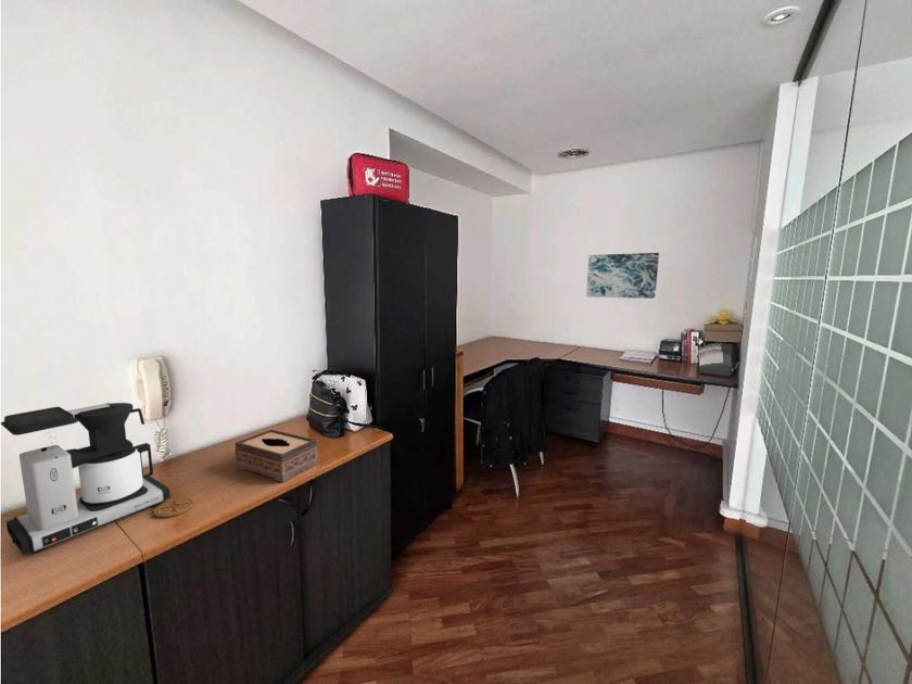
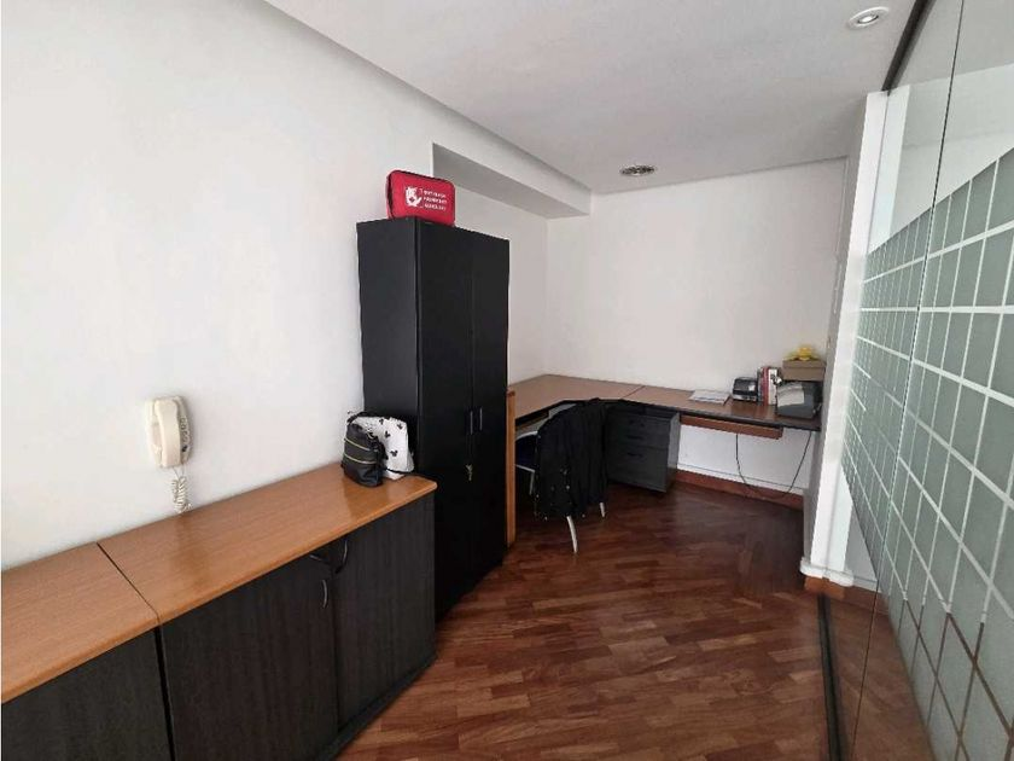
- wall art (620, 276)
- coaster (174, 507)
- coffee maker (89, 464)
- tissue box (276, 453)
